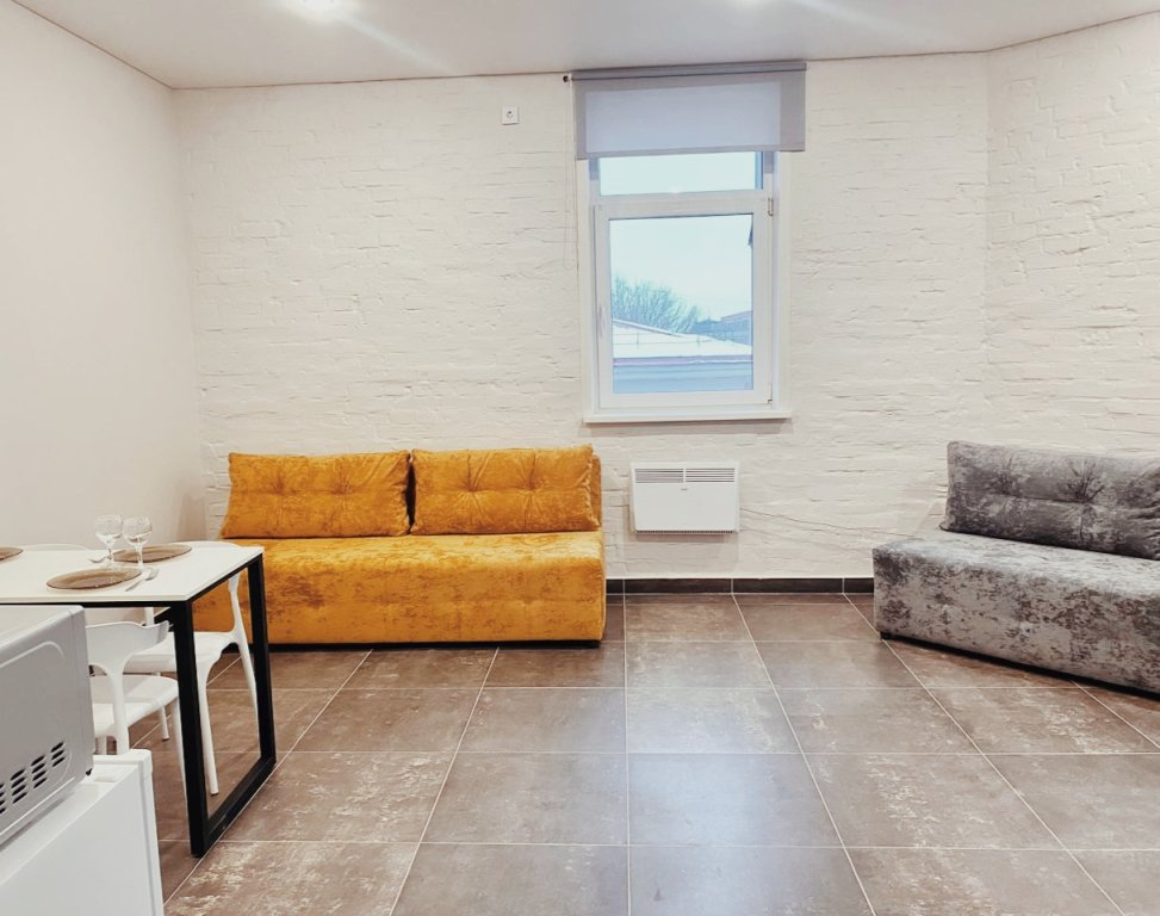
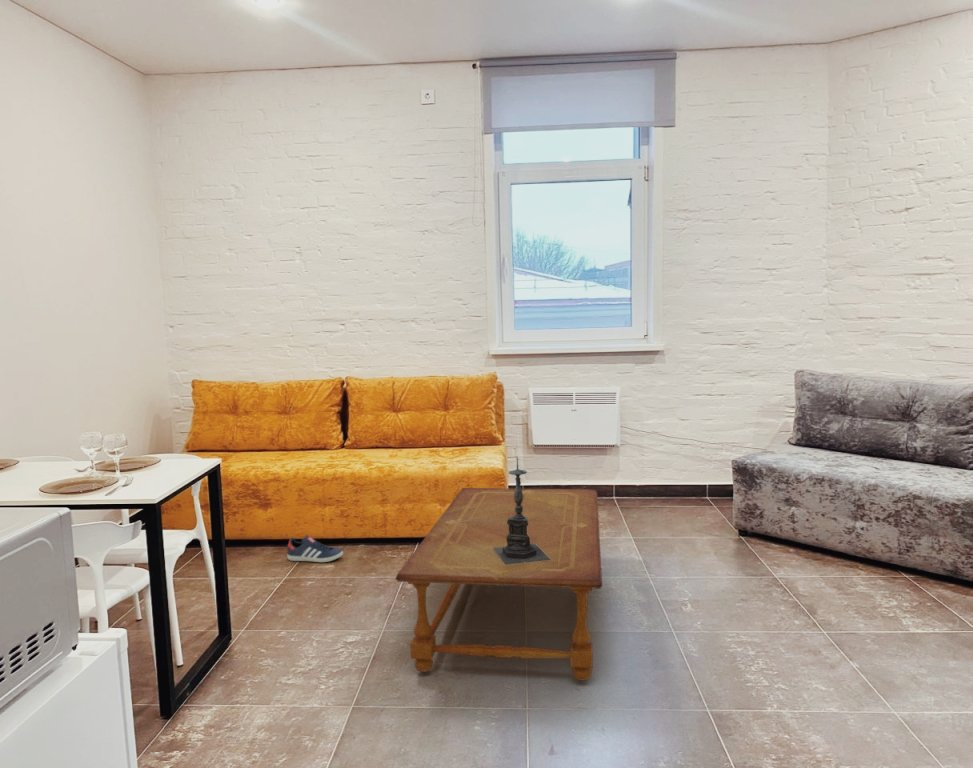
+ coffee table (516, 566)
+ sneaker (314, 547)
+ candle holder (519, 505)
